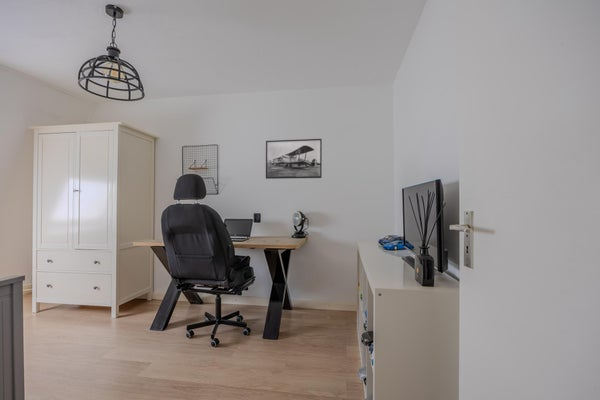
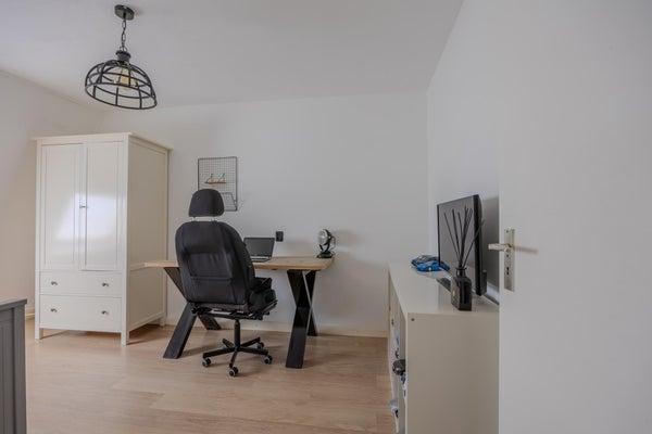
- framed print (293, 159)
